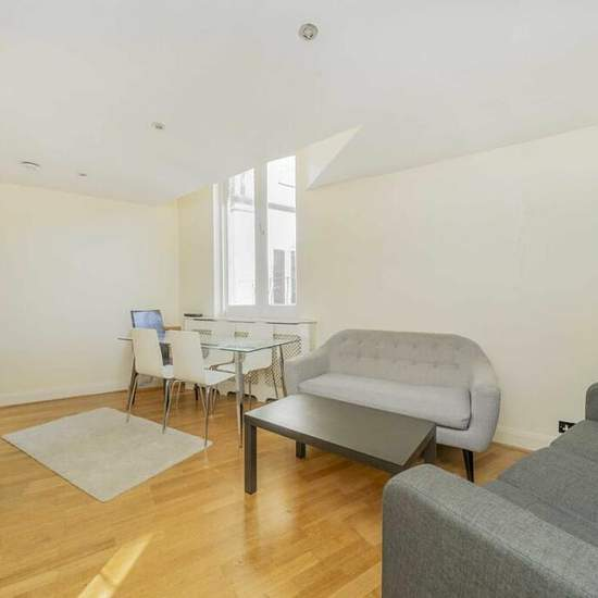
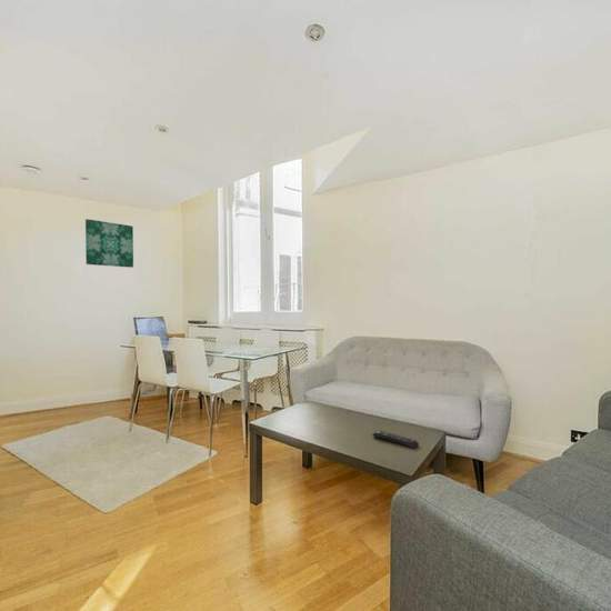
+ remote control (394, 439)
+ wall art (110, 244)
